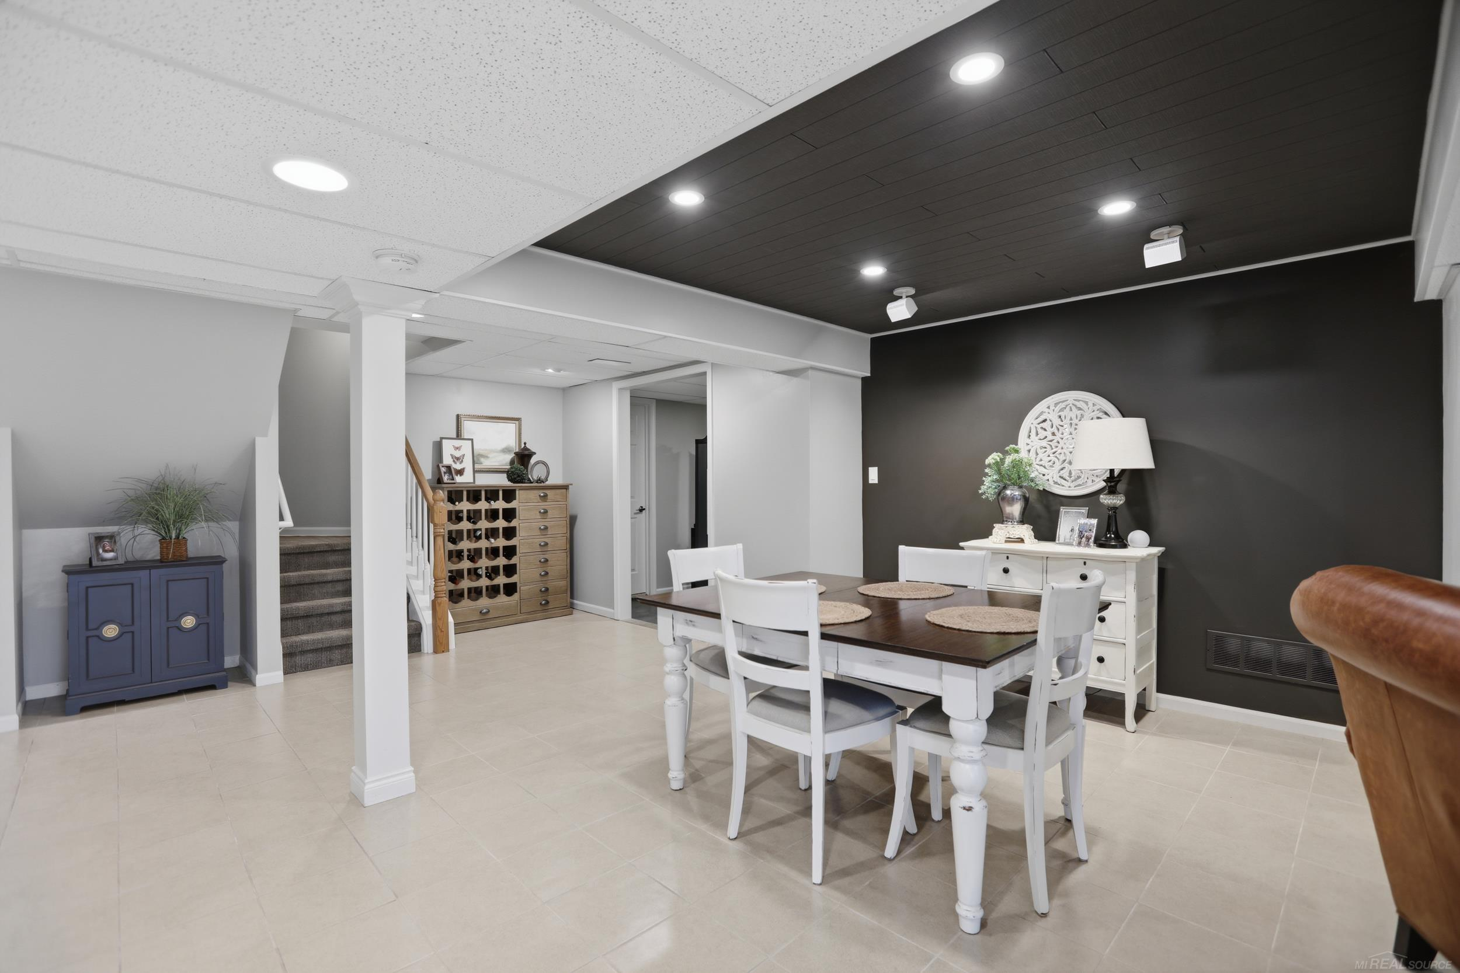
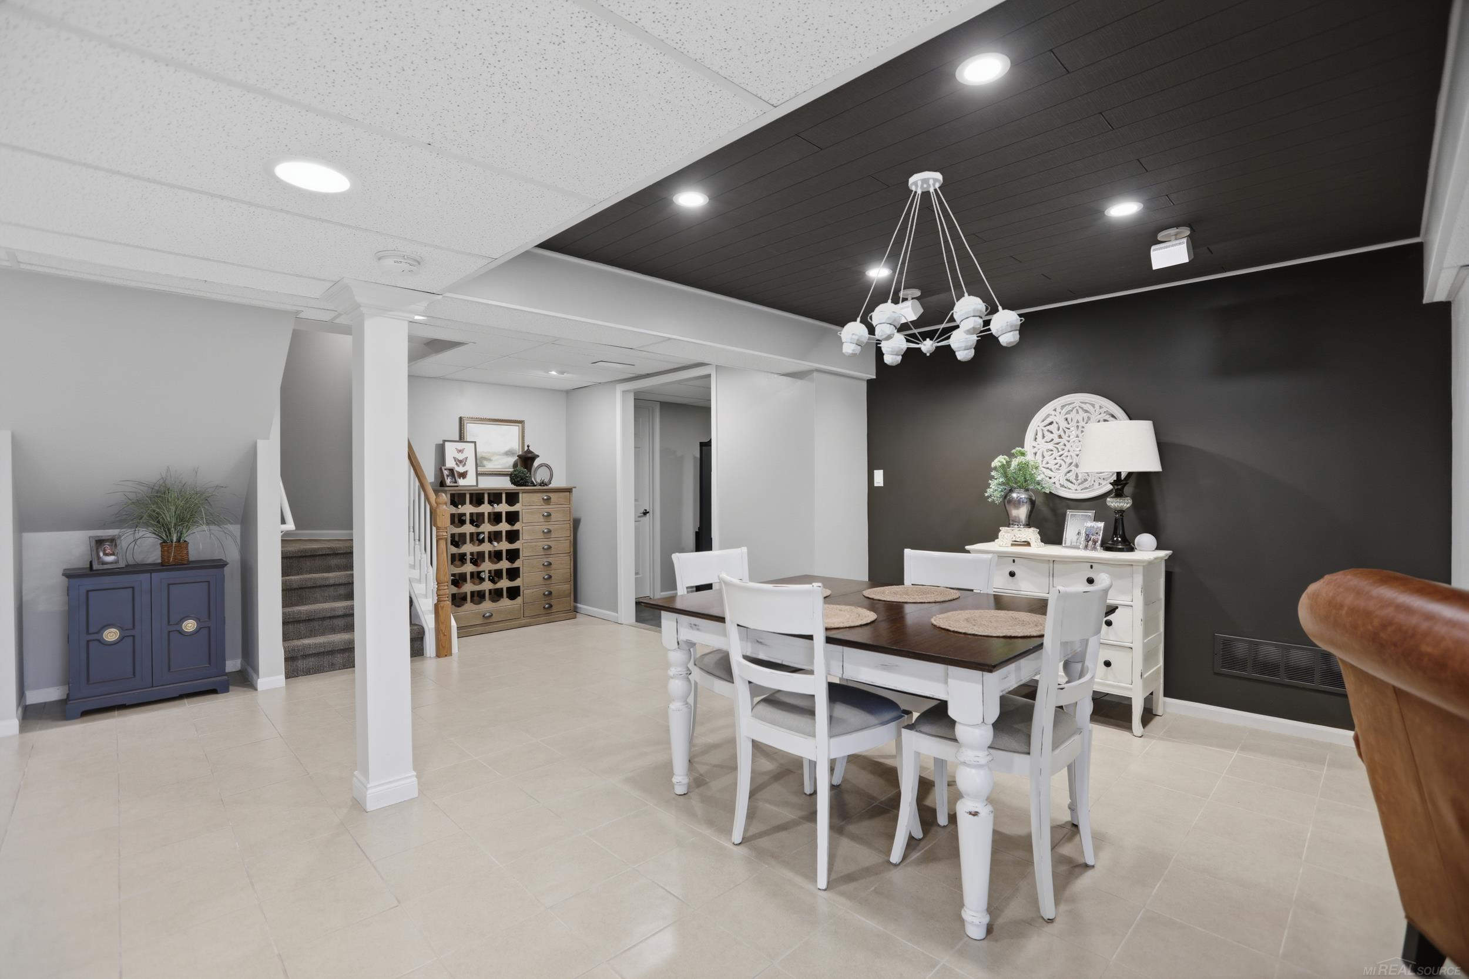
+ chandelier (945, 262)
